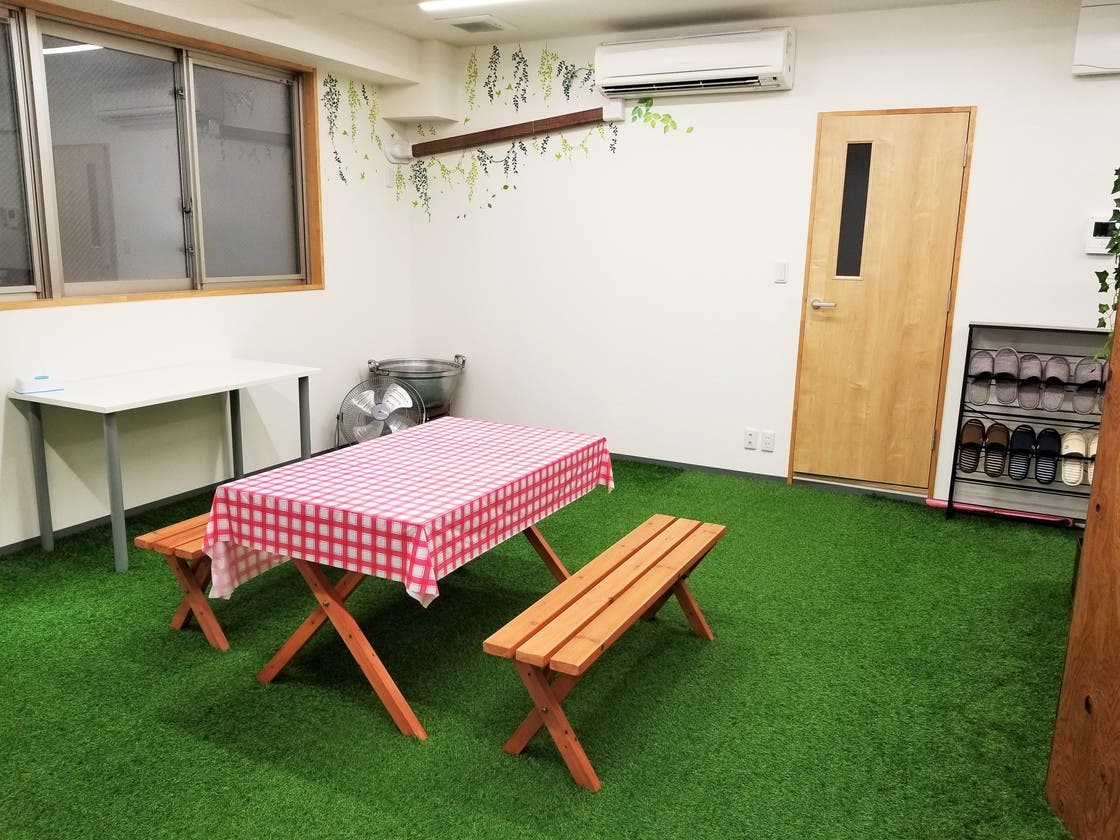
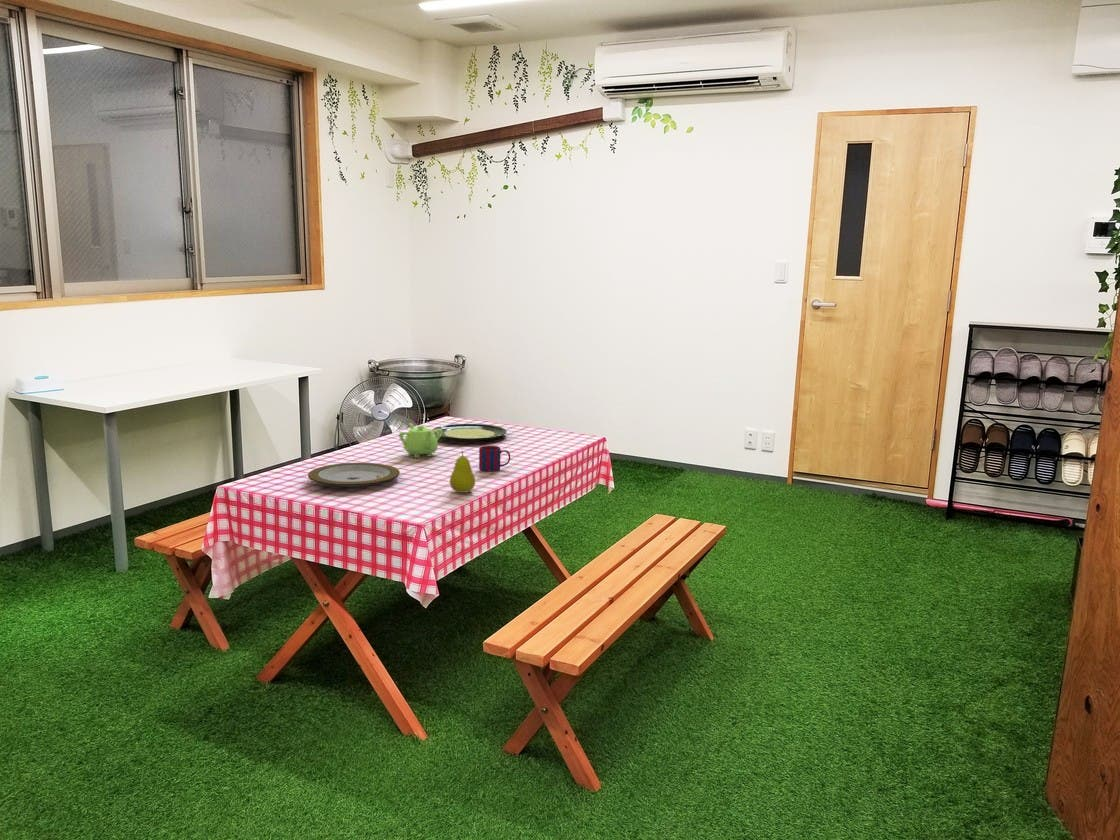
+ teapot (420, 440)
+ plate (469, 433)
+ fruit (462, 471)
+ mug (494, 458)
+ plate (354, 476)
